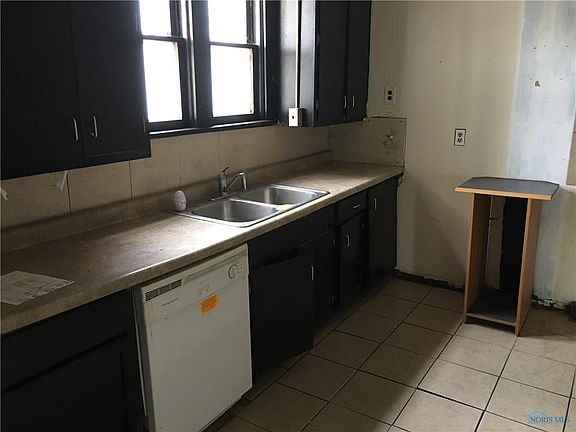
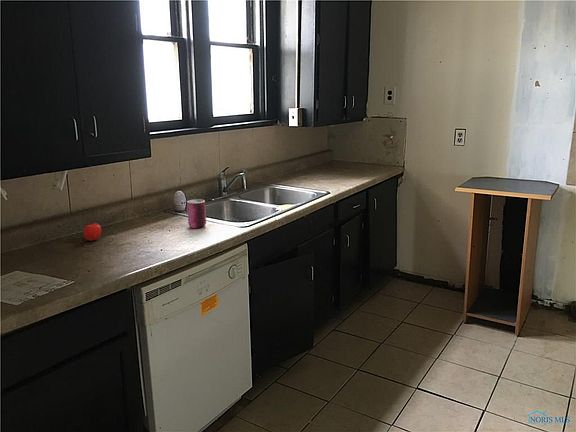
+ can (196, 213)
+ apple (92, 230)
